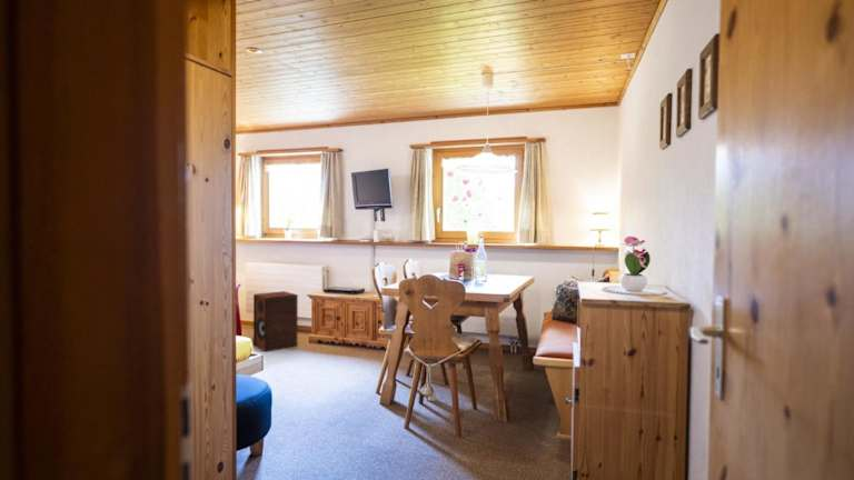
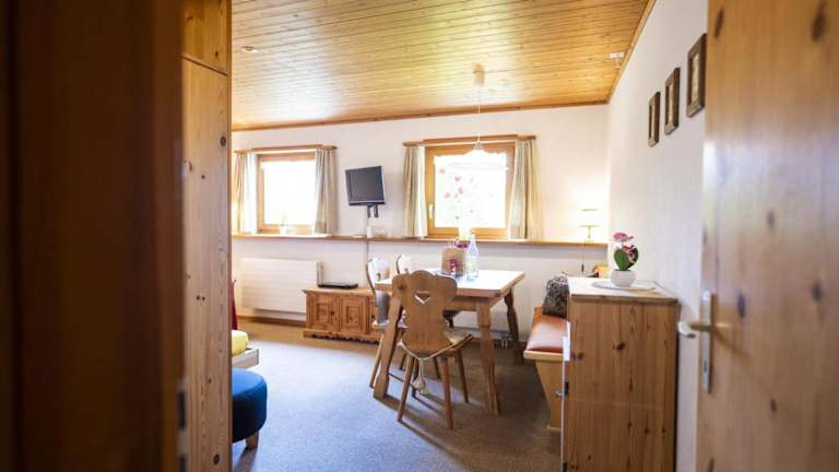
- speaker (275, 320)
